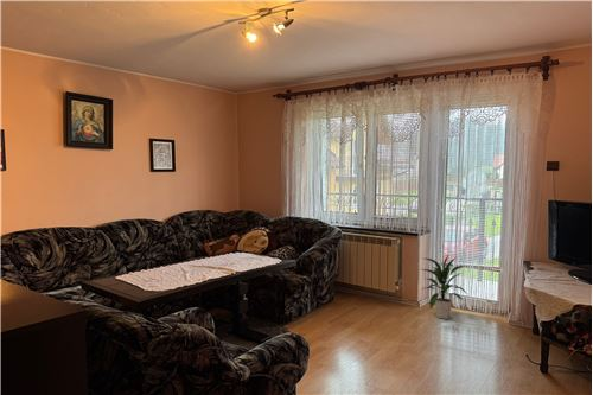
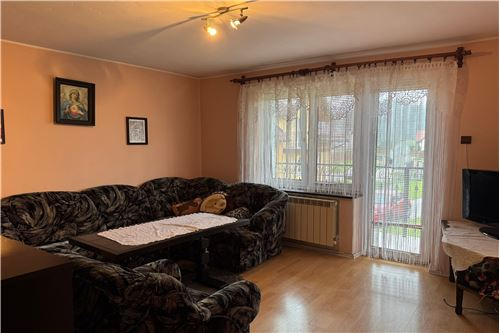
- indoor plant (441, 286)
